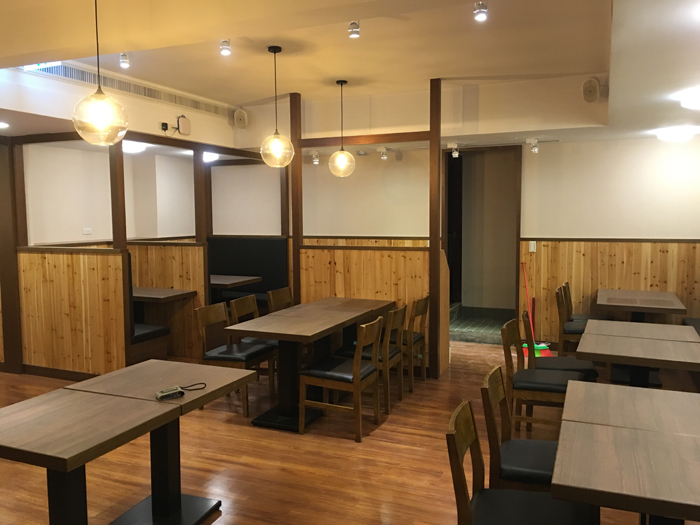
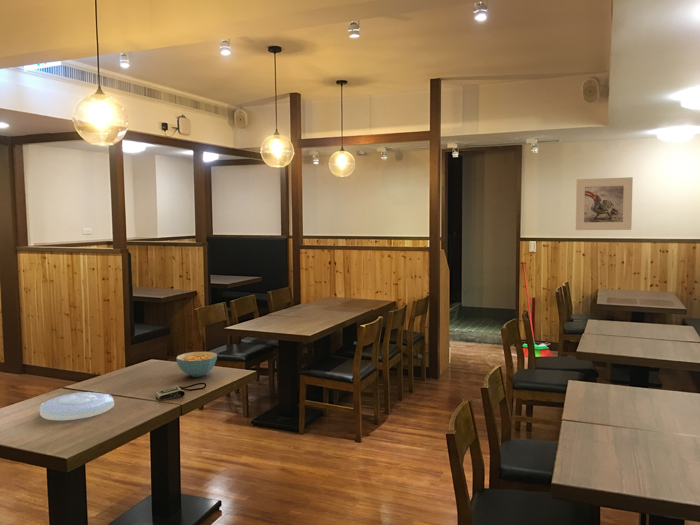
+ cereal bowl (197, 365)
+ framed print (603, 204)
+ plate (77, 403)
